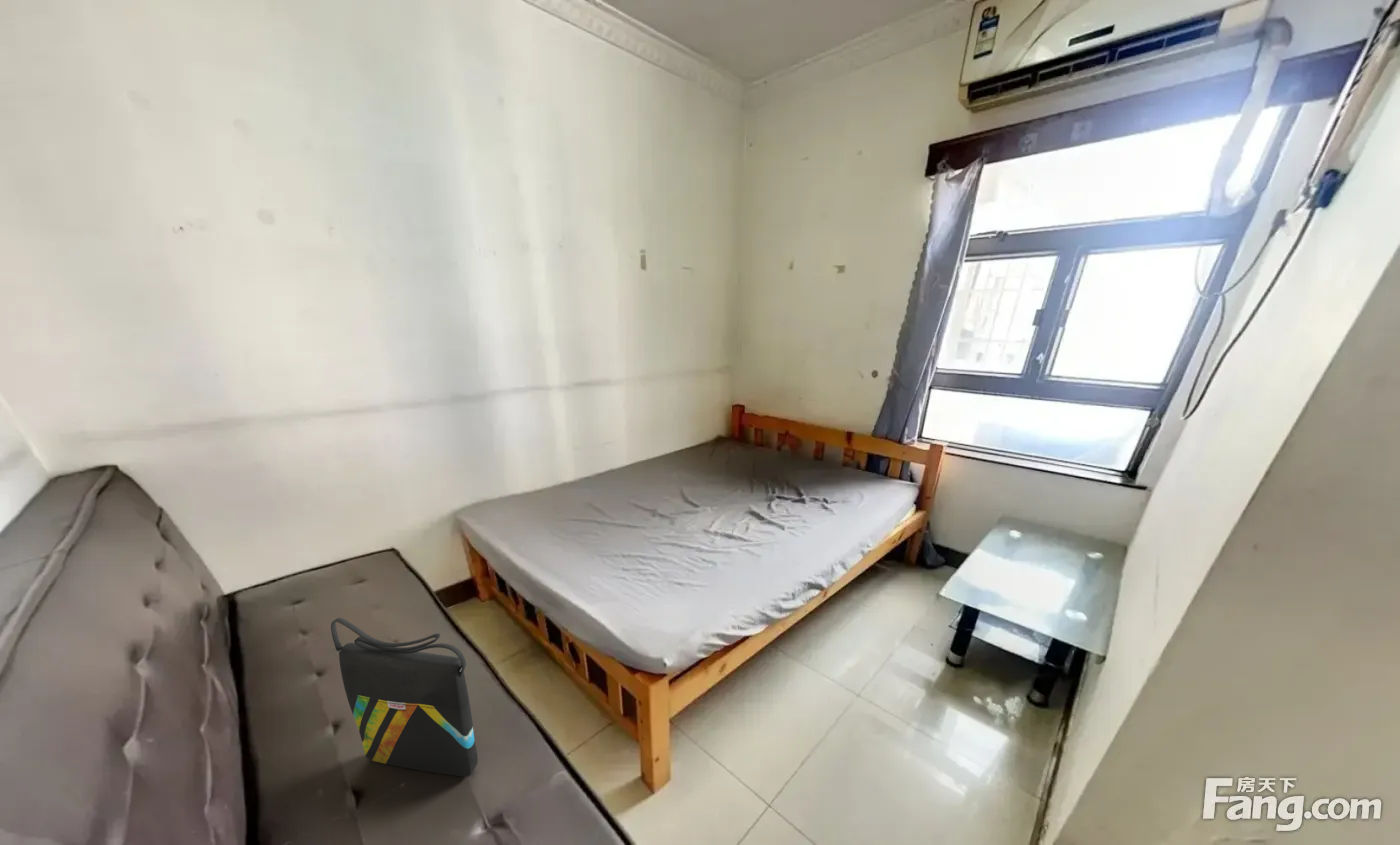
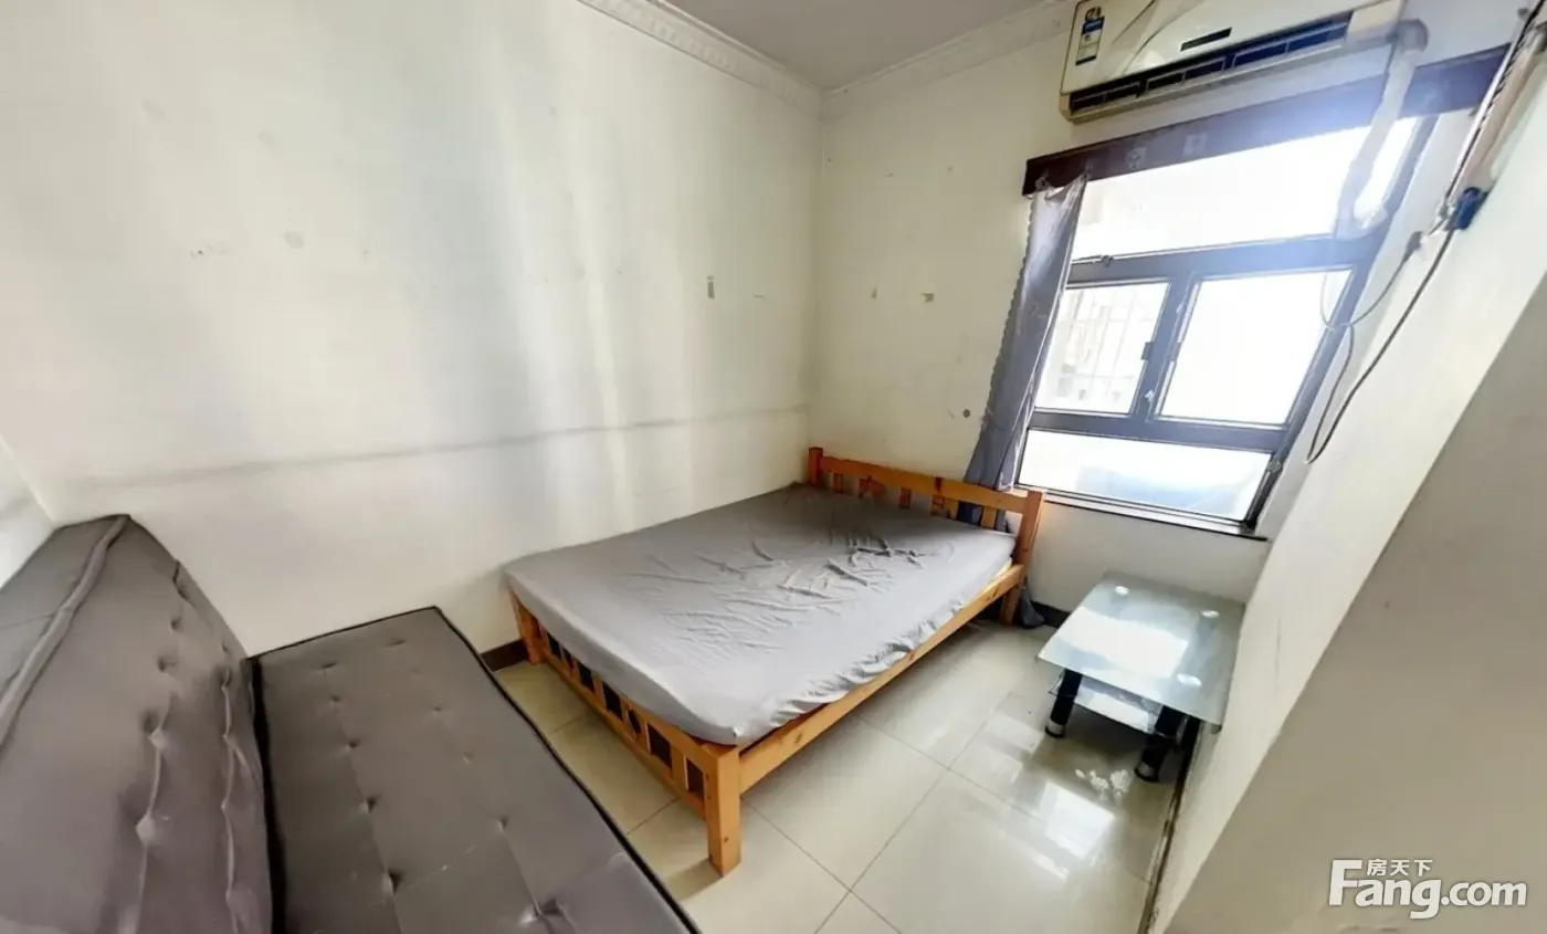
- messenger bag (408, 698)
